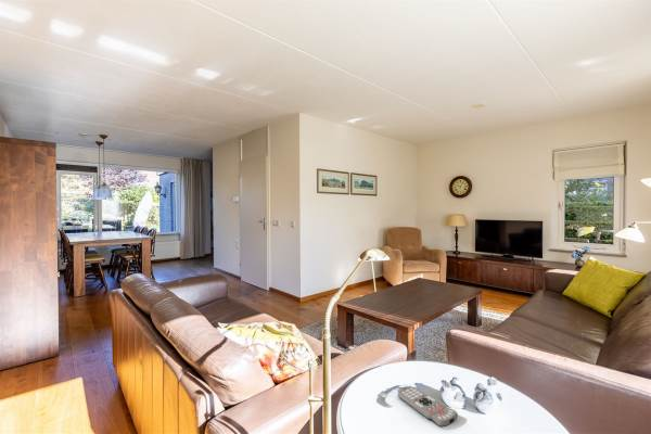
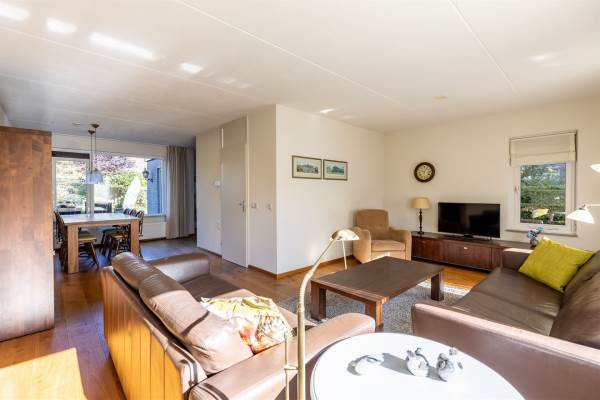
- remote control (424, 404)
